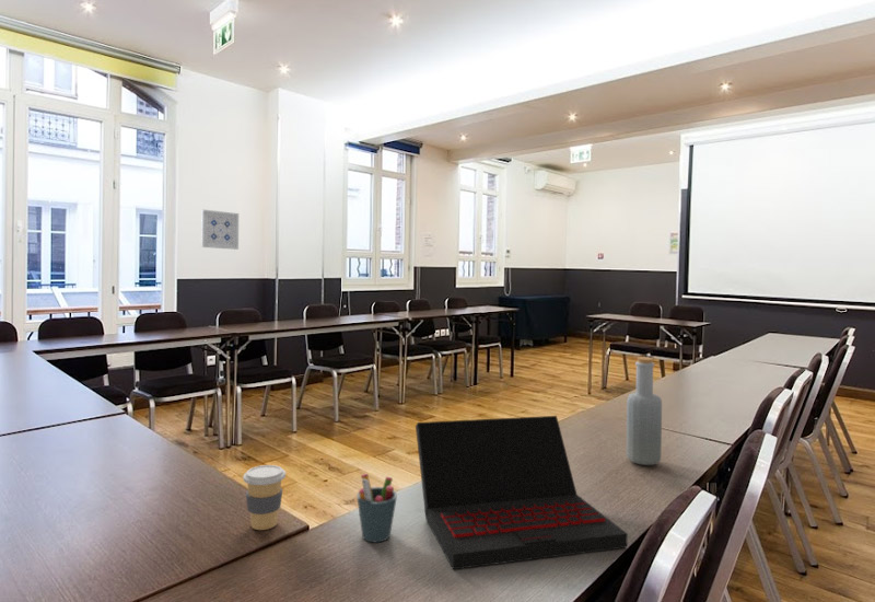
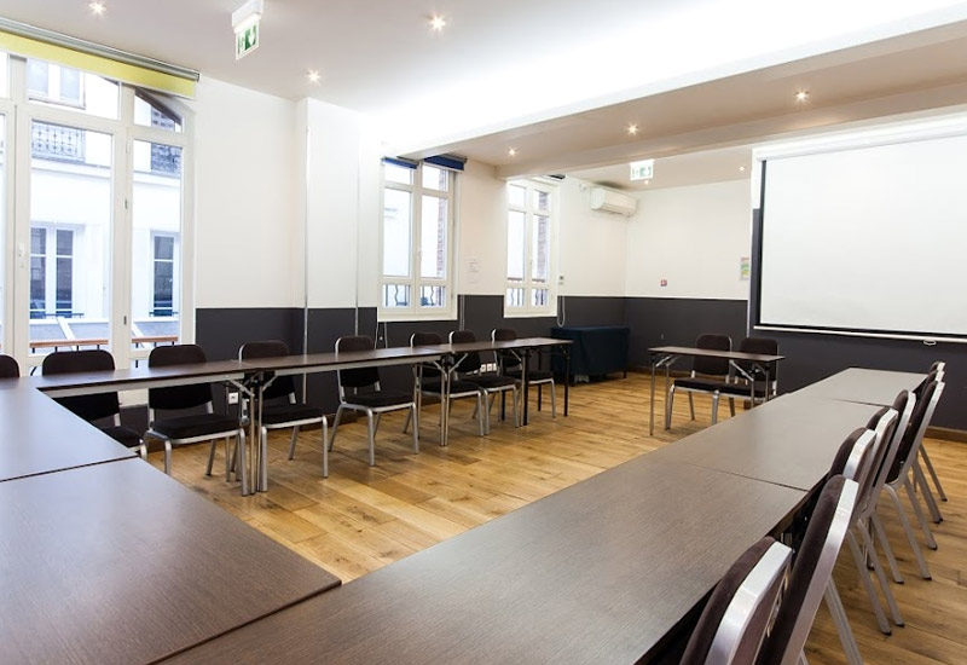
- pen holder (376, 503)
- coffee cup (264, 497)
- laptop (511, 477)
- bottle (644, 409)
- wall art (220, 230)
